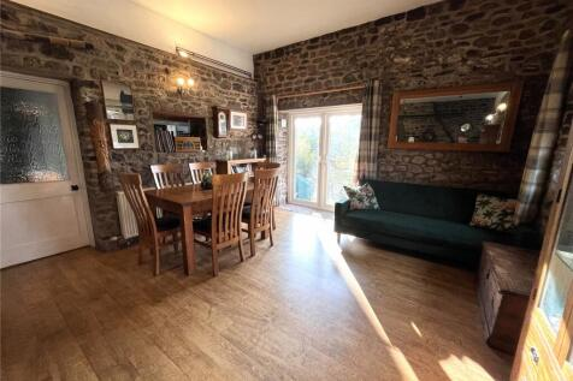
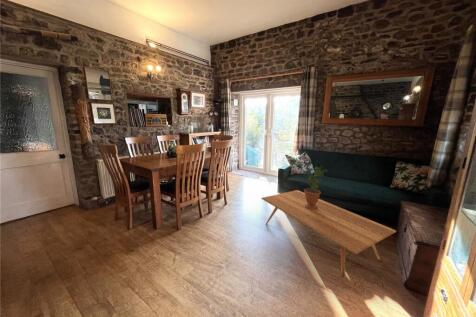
+ potted plant (314, 186)
+ coffee table (315, 225)
